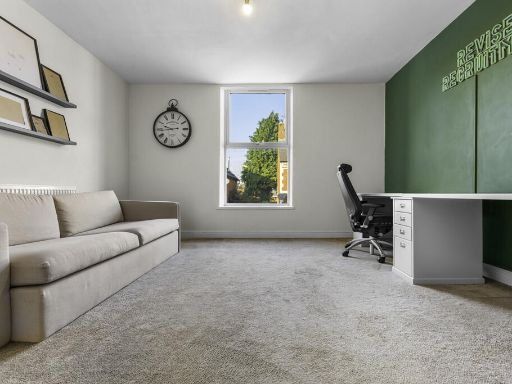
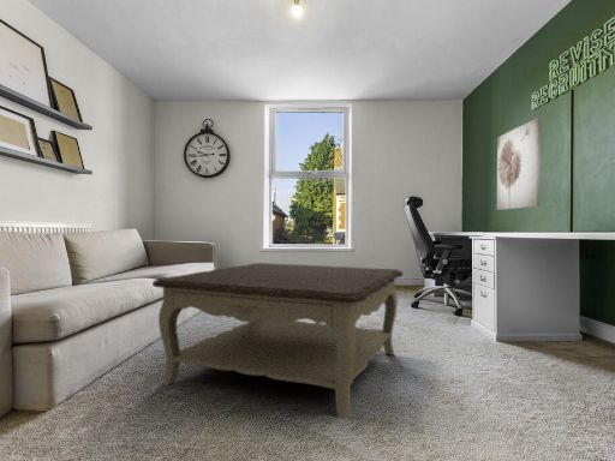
+ coffee table (291, 319)
+ wall art (517, 168)
